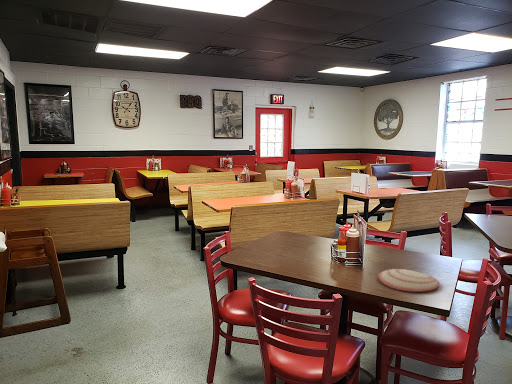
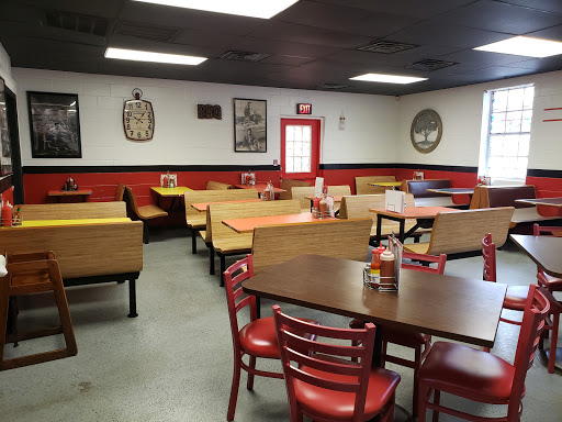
- plate (407, 277)
